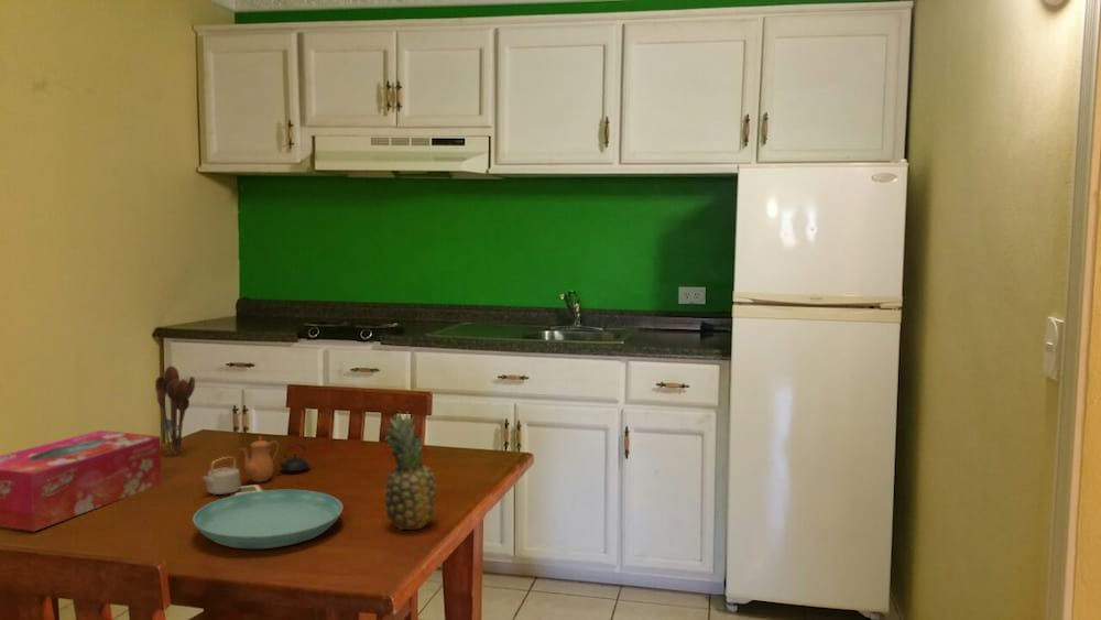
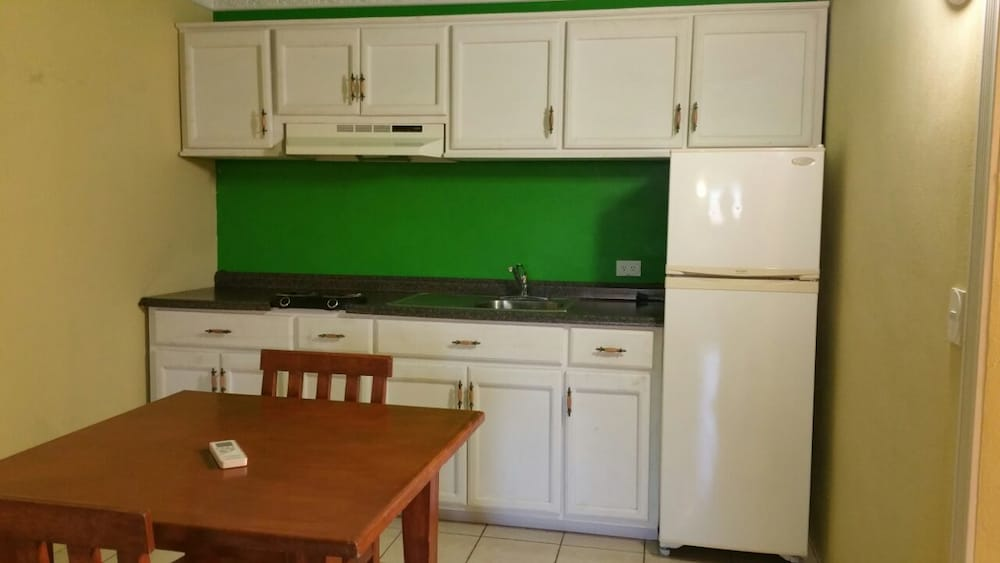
- saucer (270, 519)
- utensil holder (174, 411)
- fruit (408, 468)
- tissue box (69, 475)
- teapot (258, 458)
